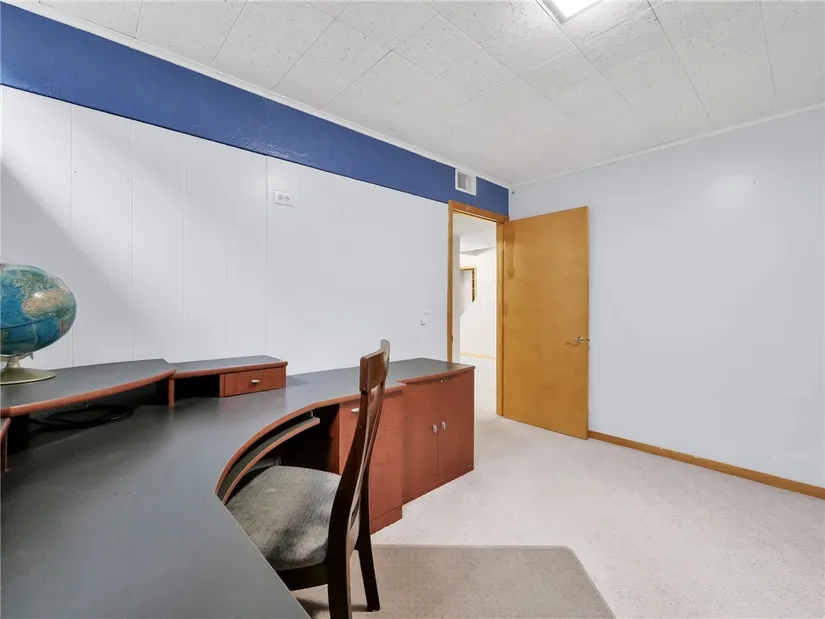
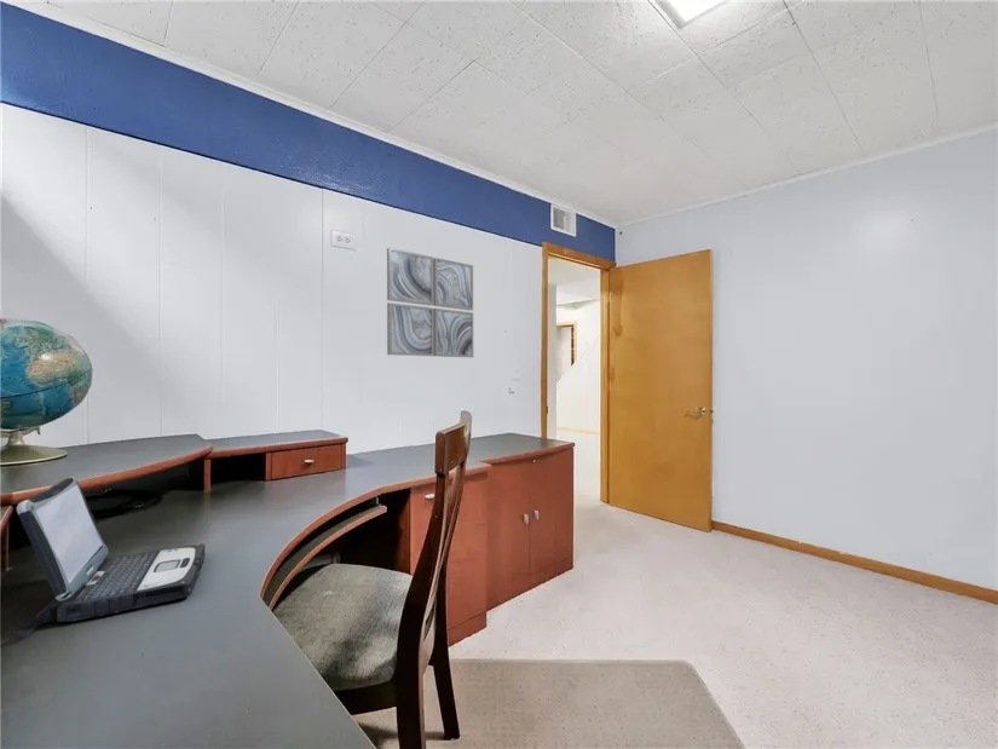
+ laptop (104, 542)
+ wall art (432, 307)
